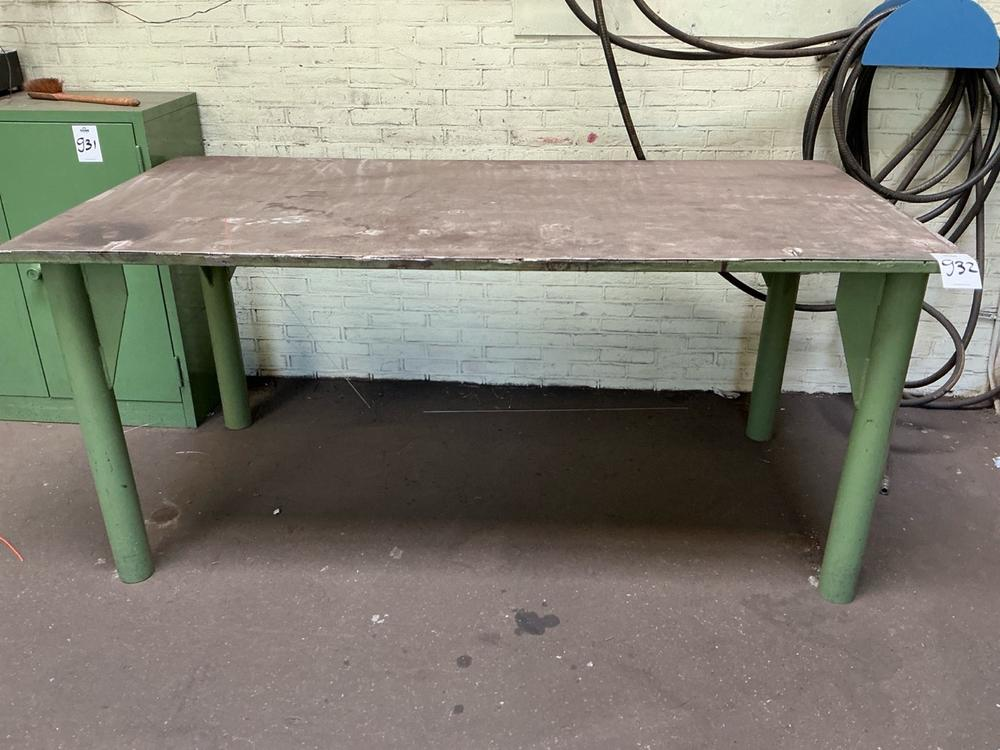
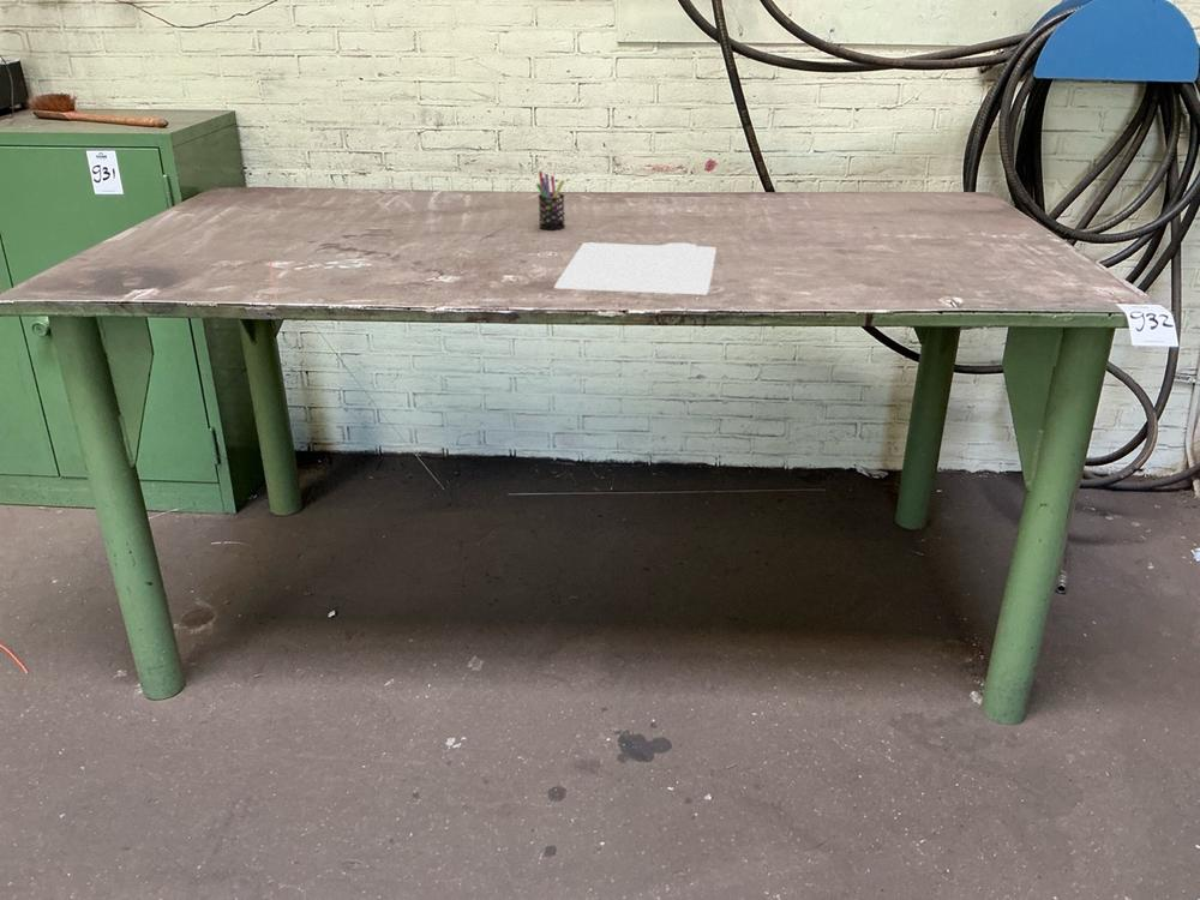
+ pen holder (547, 199)
+ clipboard (640, 264)
